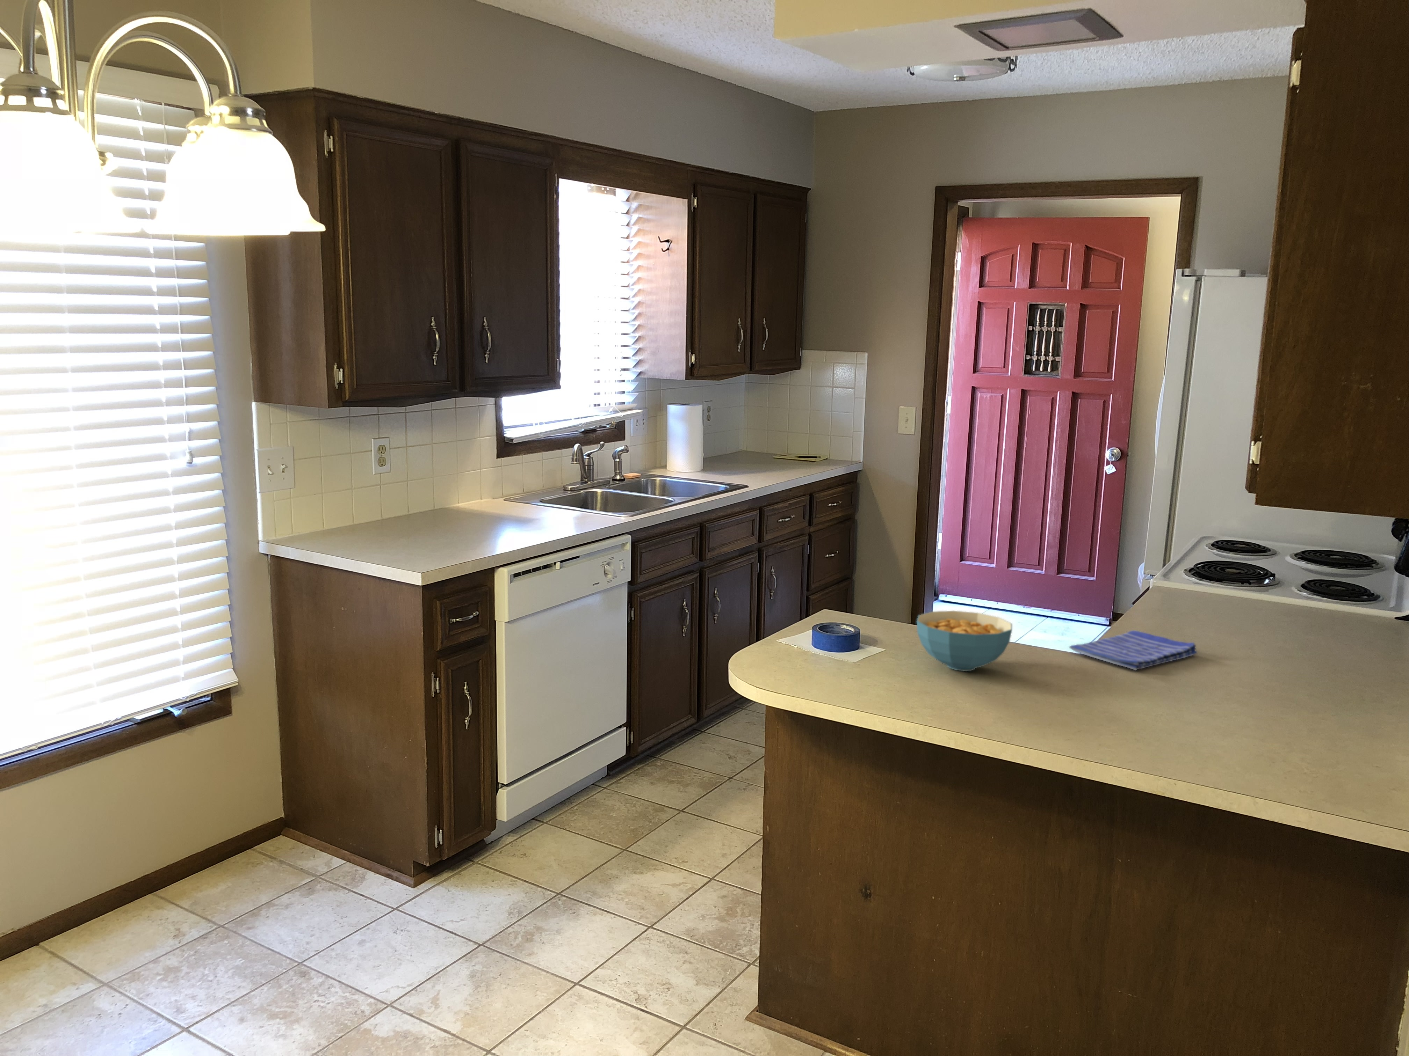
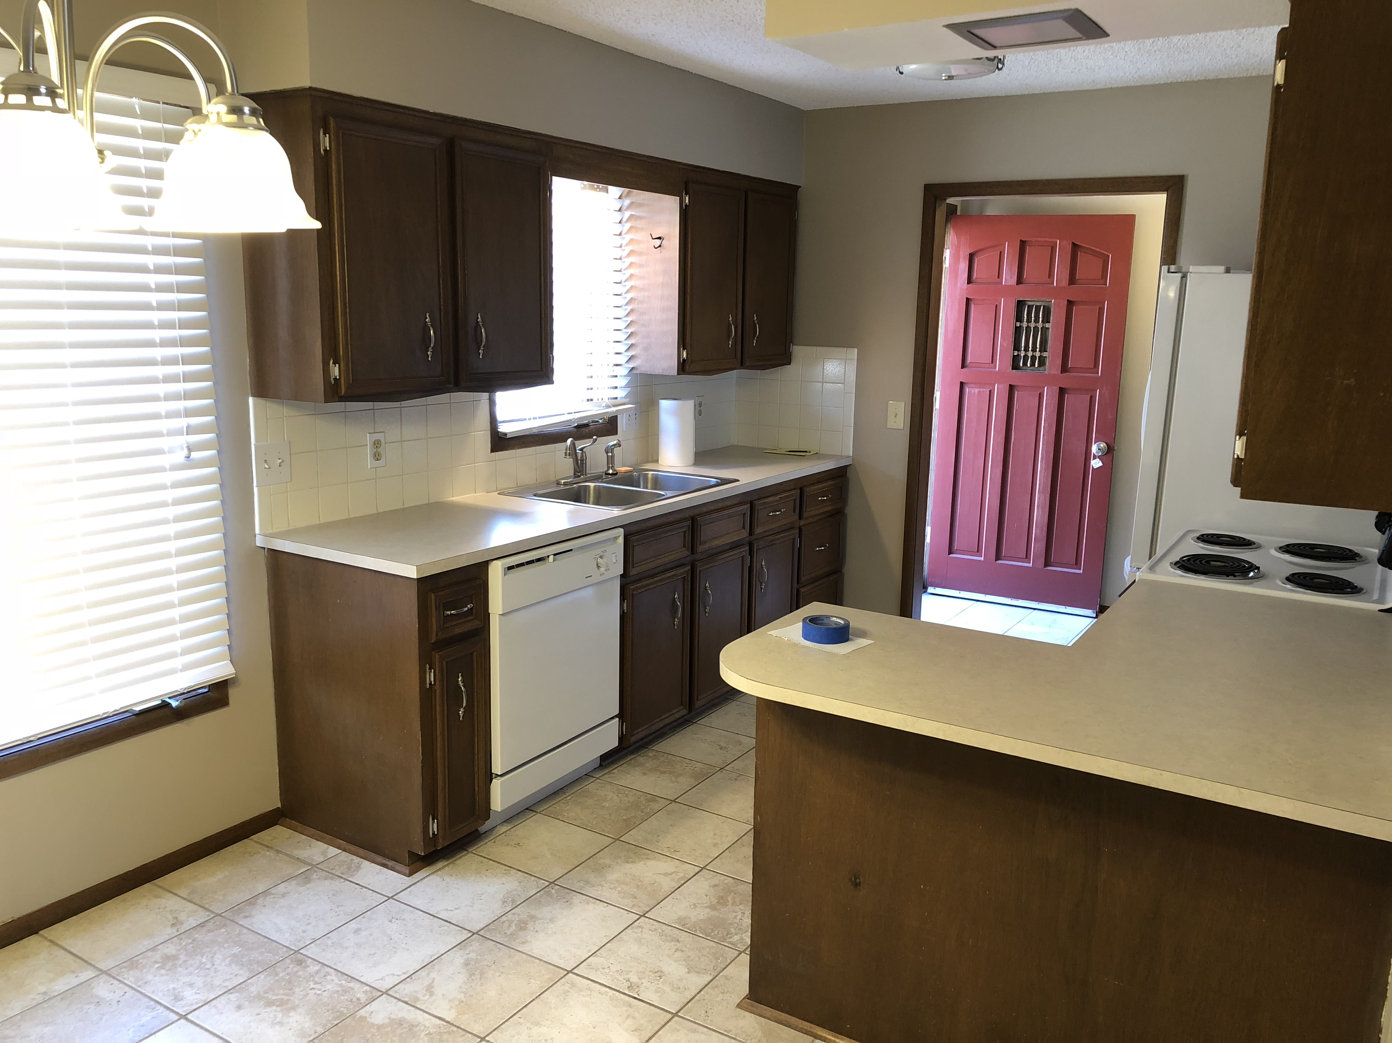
- cereal bowl (963, 644)
- dish towel (1134, 648)
